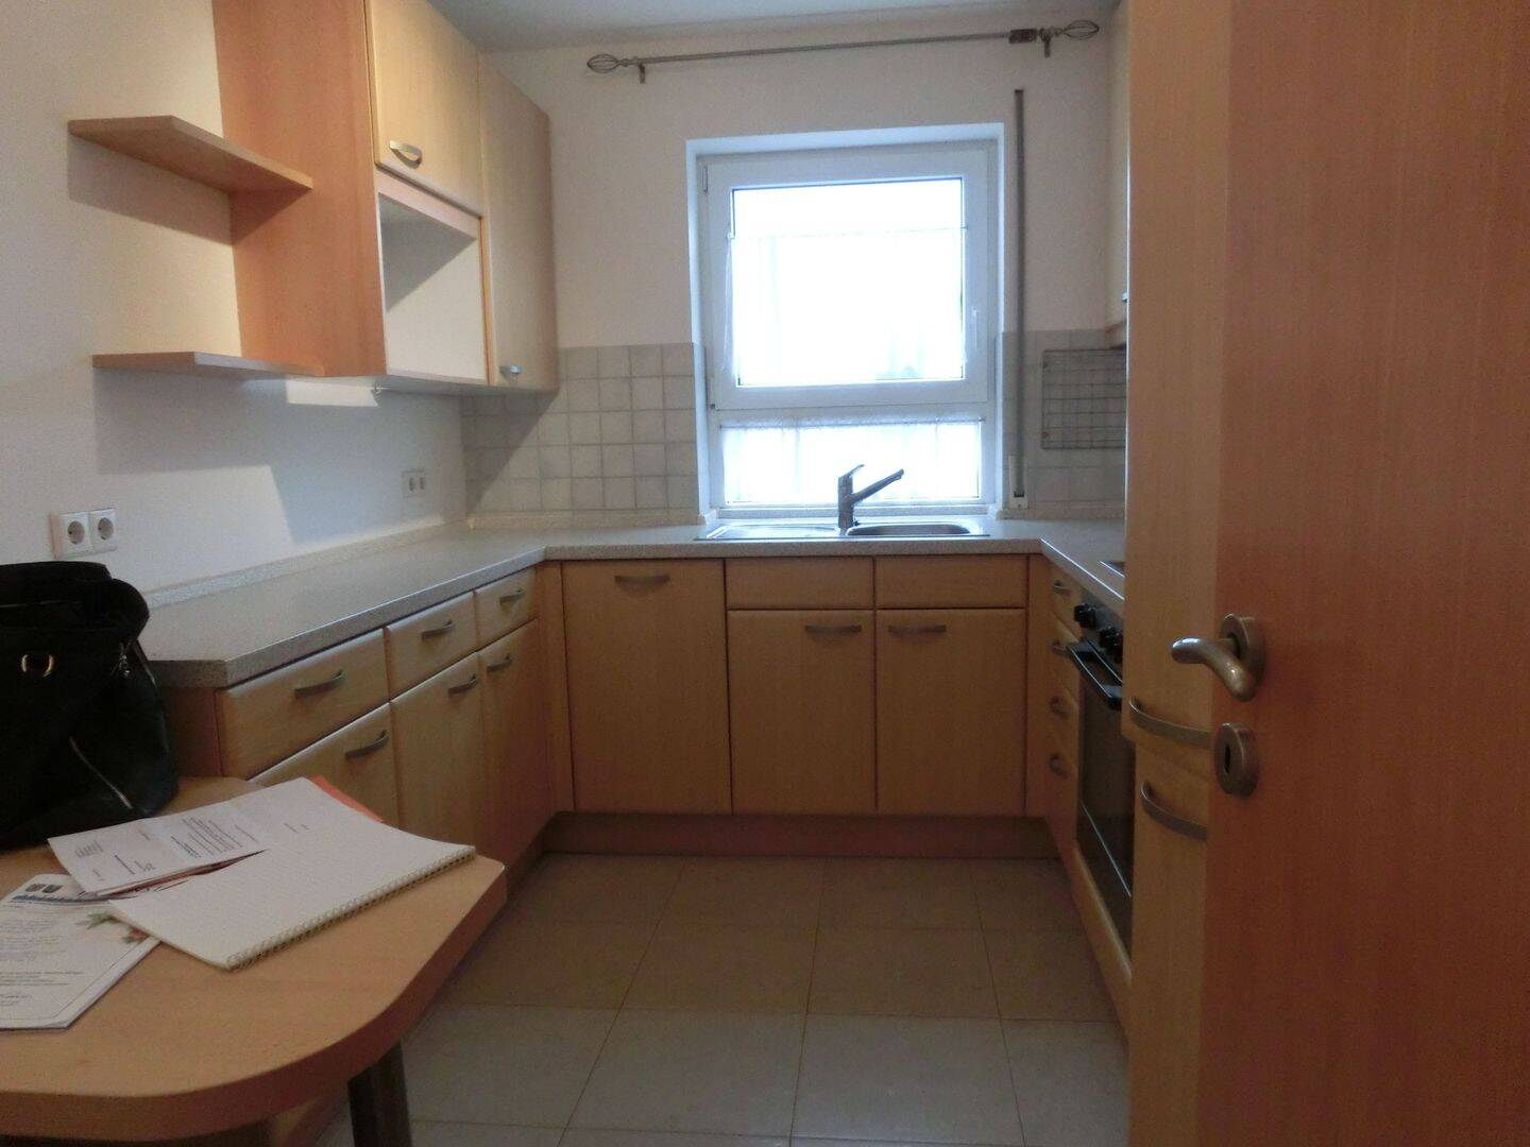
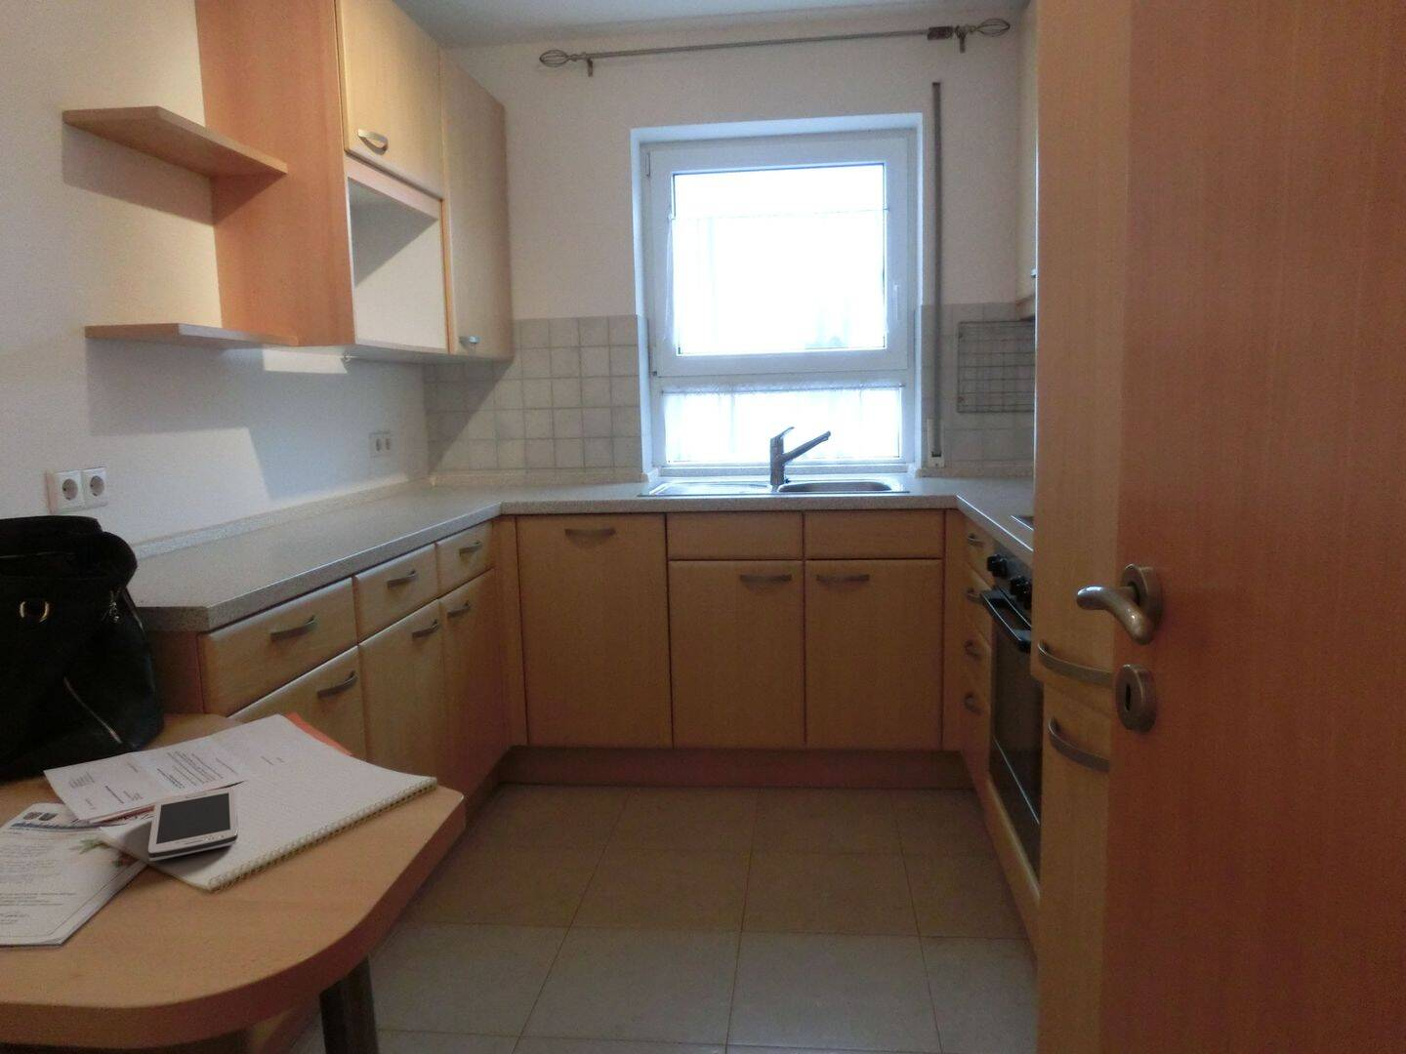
+ smartphone (195, 822)
